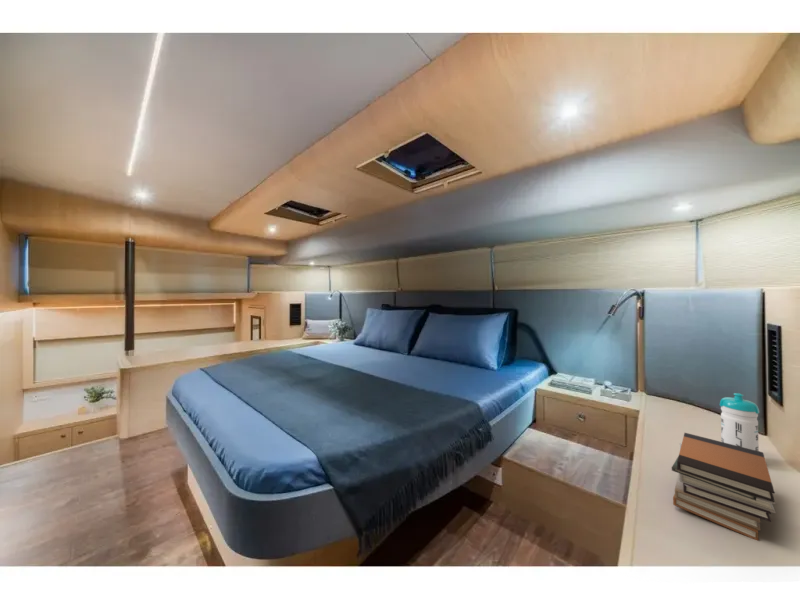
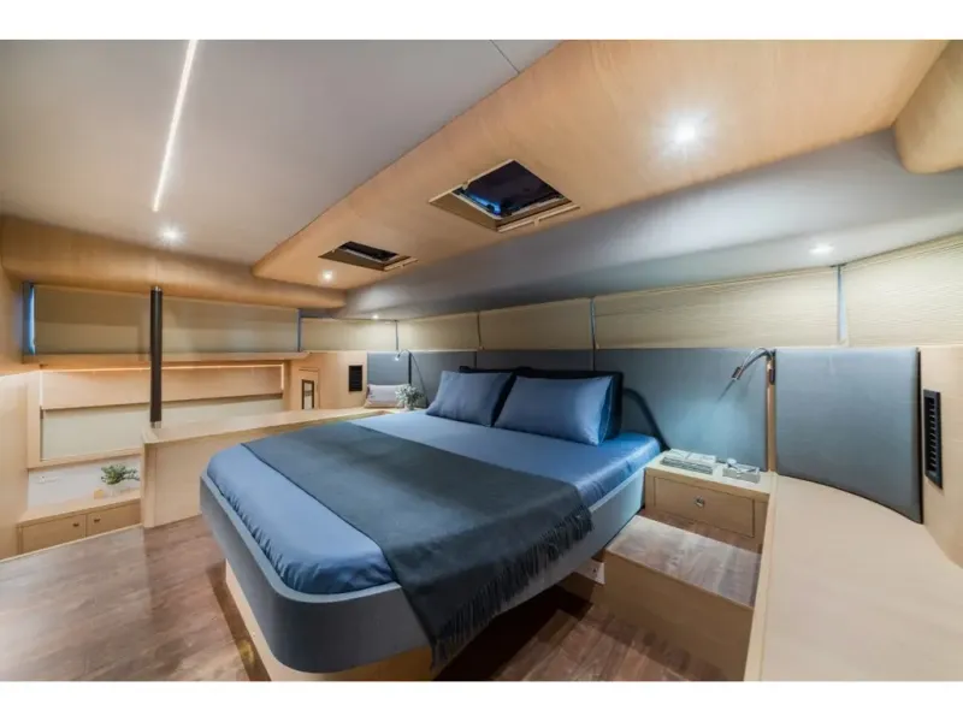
- book stack (719, 478)
- water bottle (739, 426)
